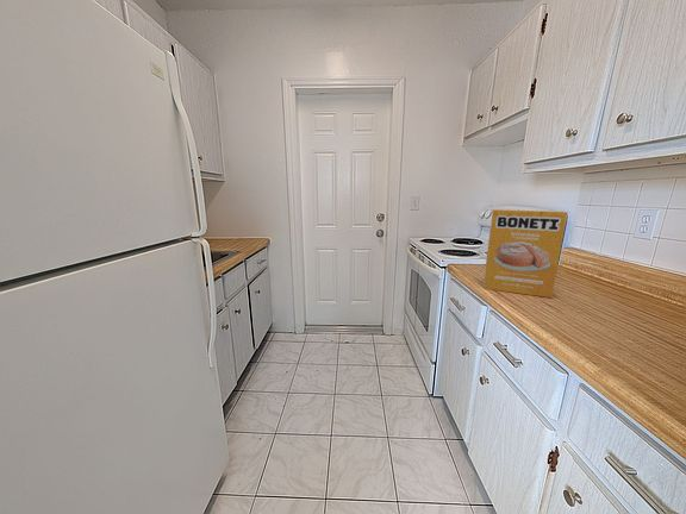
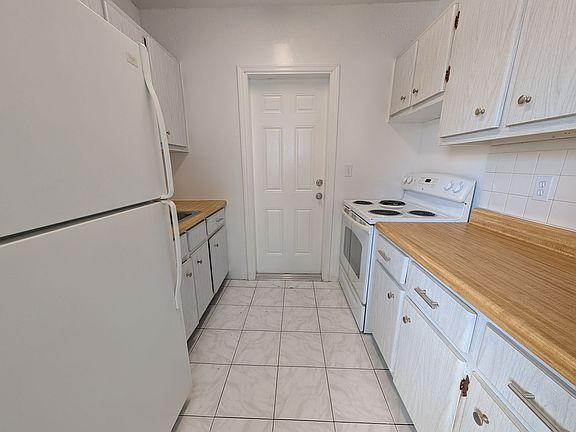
- cereal box (520, 251)
